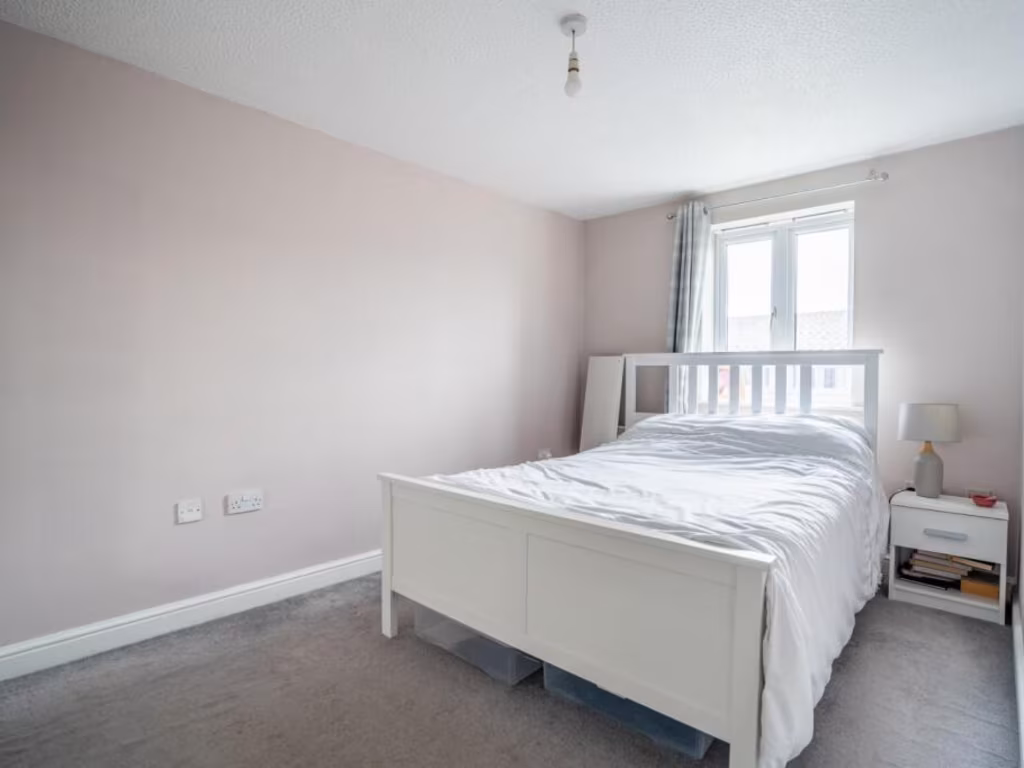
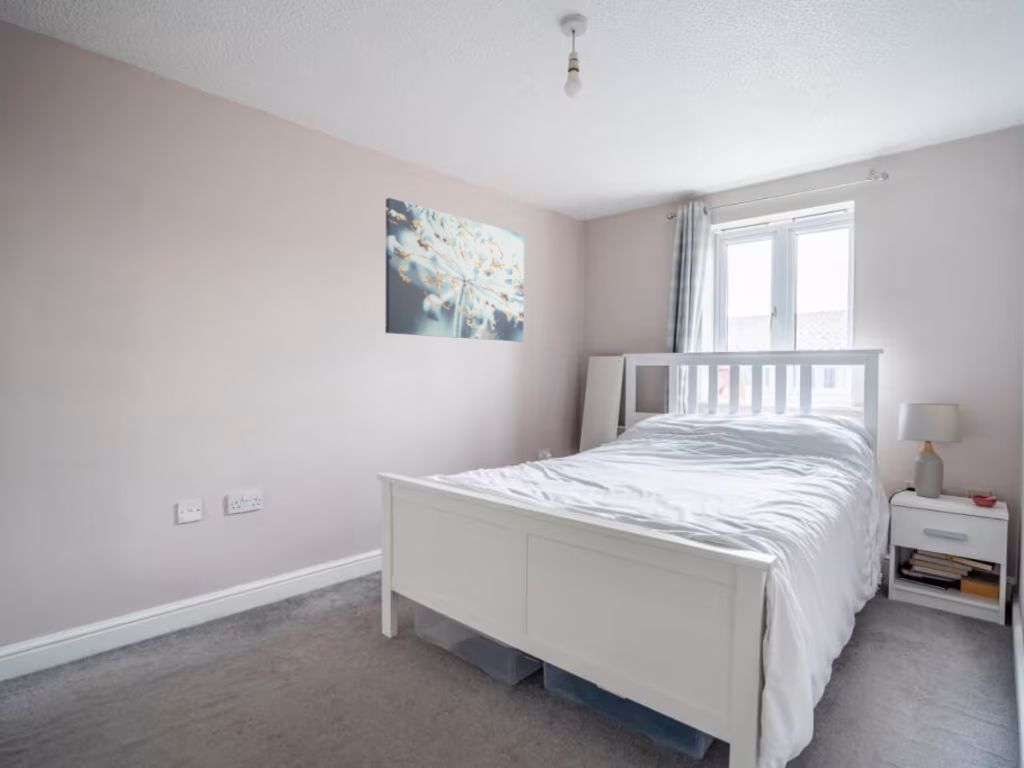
+ wall art (462, 278)
